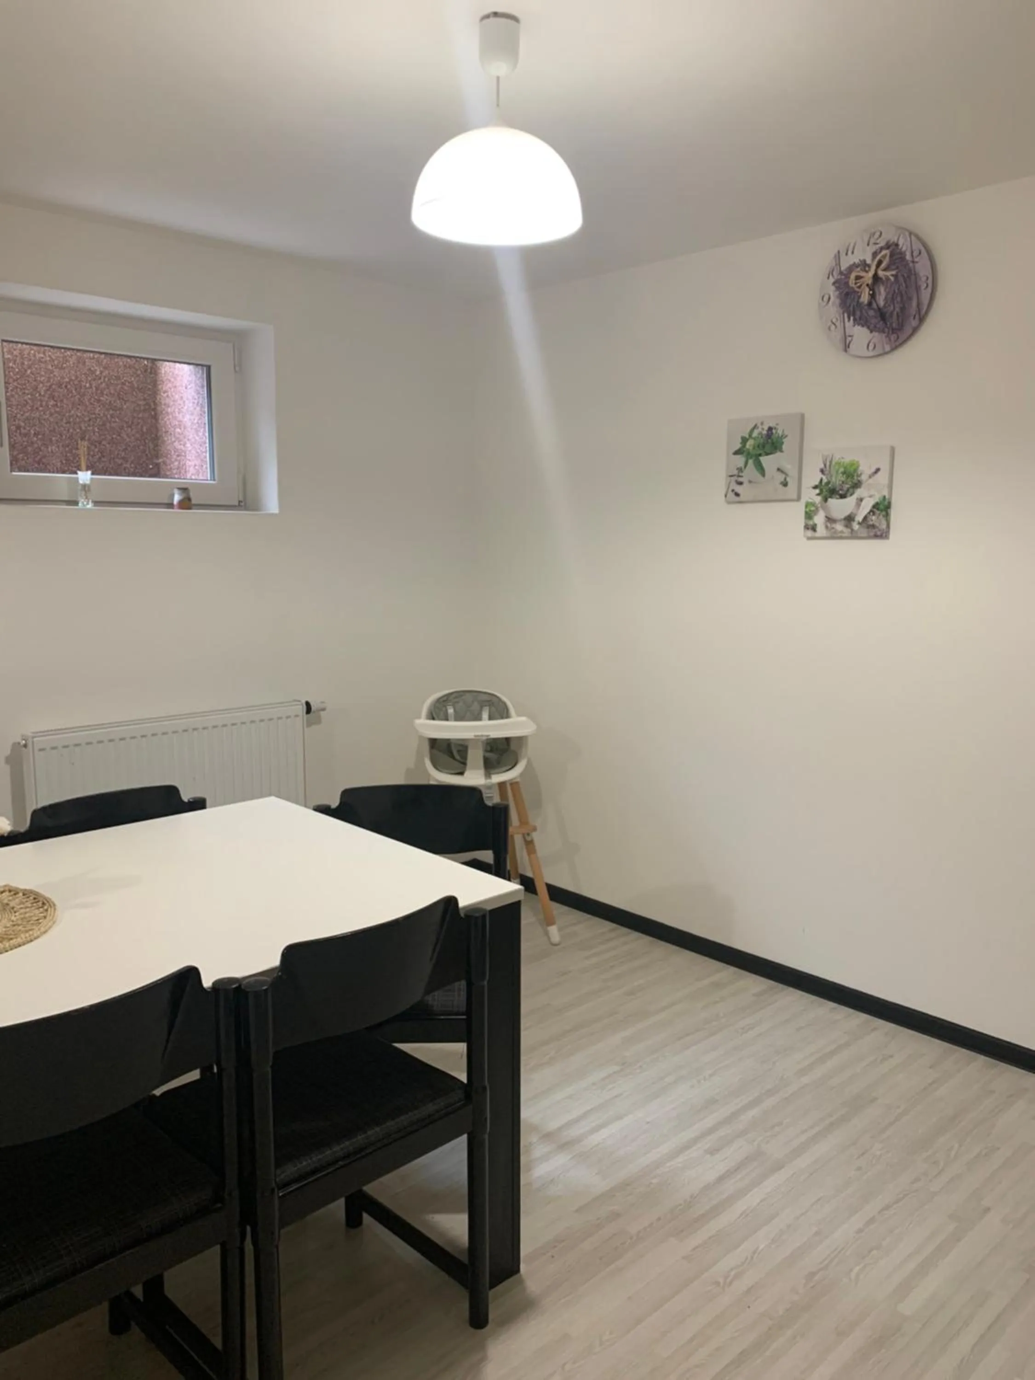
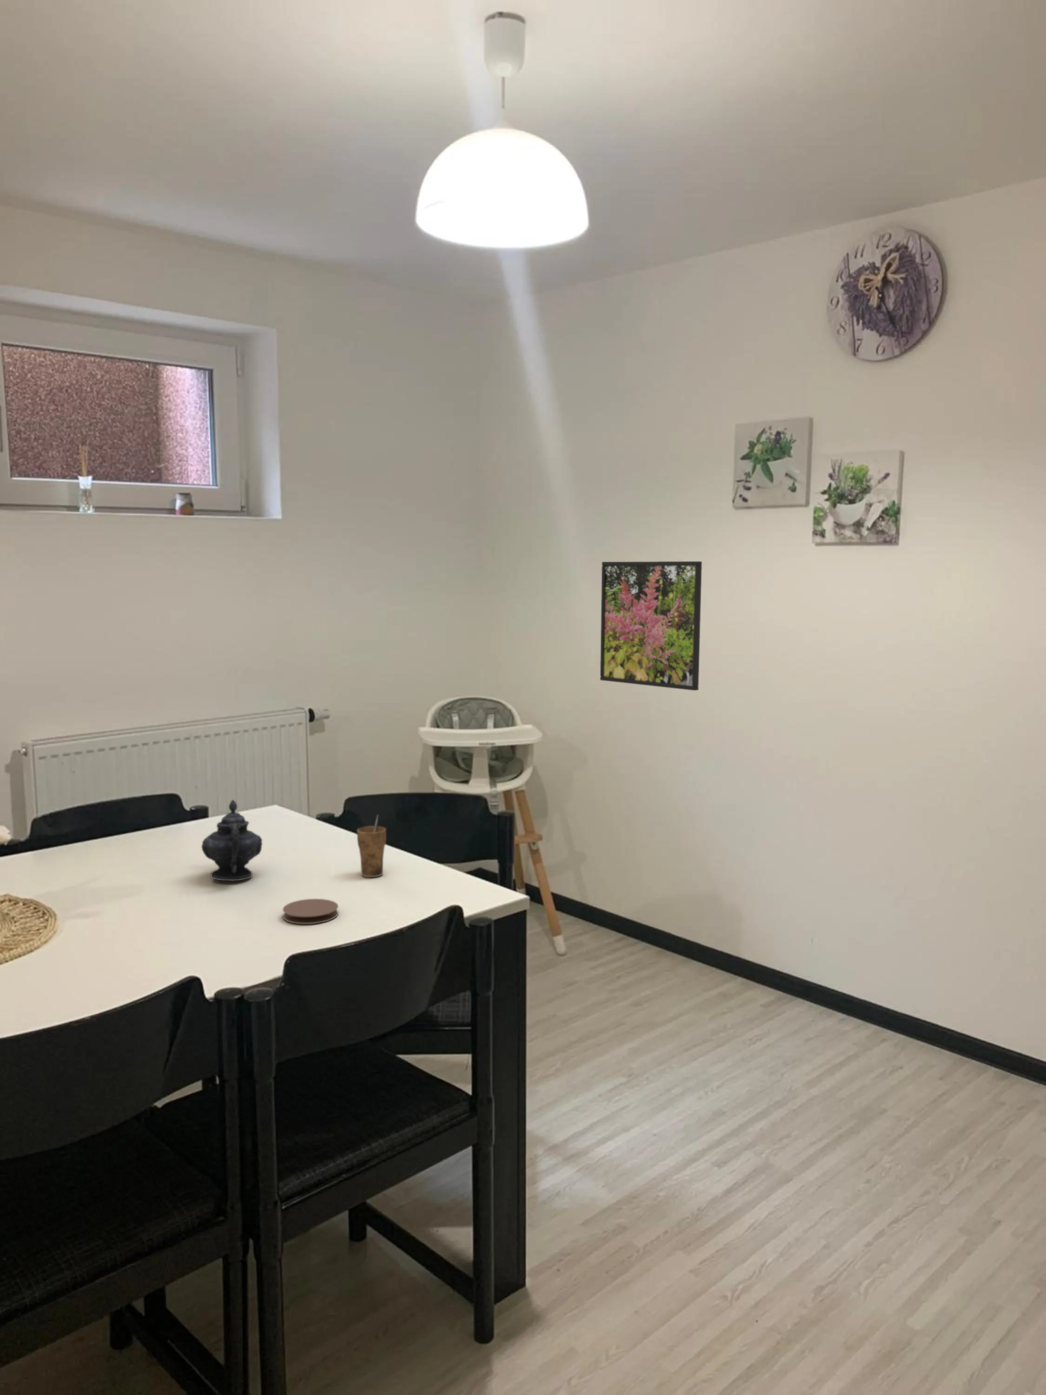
+ teapot (231, 837)
+ coaster (311, 911)
+ cup (371, 846)
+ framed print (648, 624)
